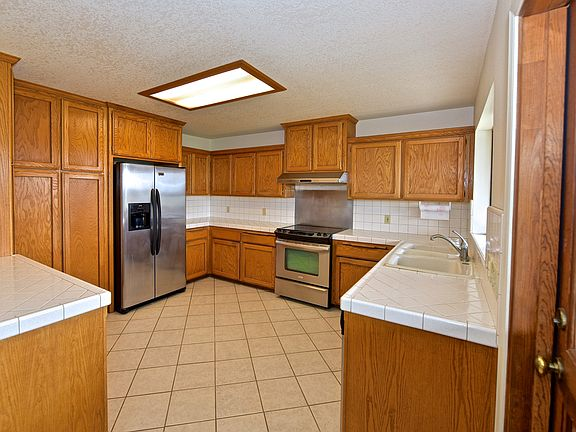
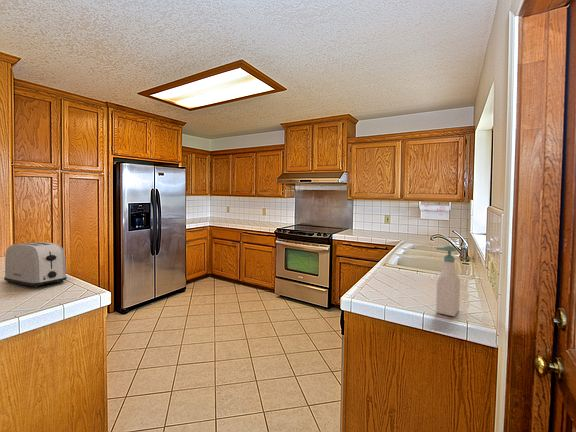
+ toaster (36, 262)
+ soap bottle (446, 278)
